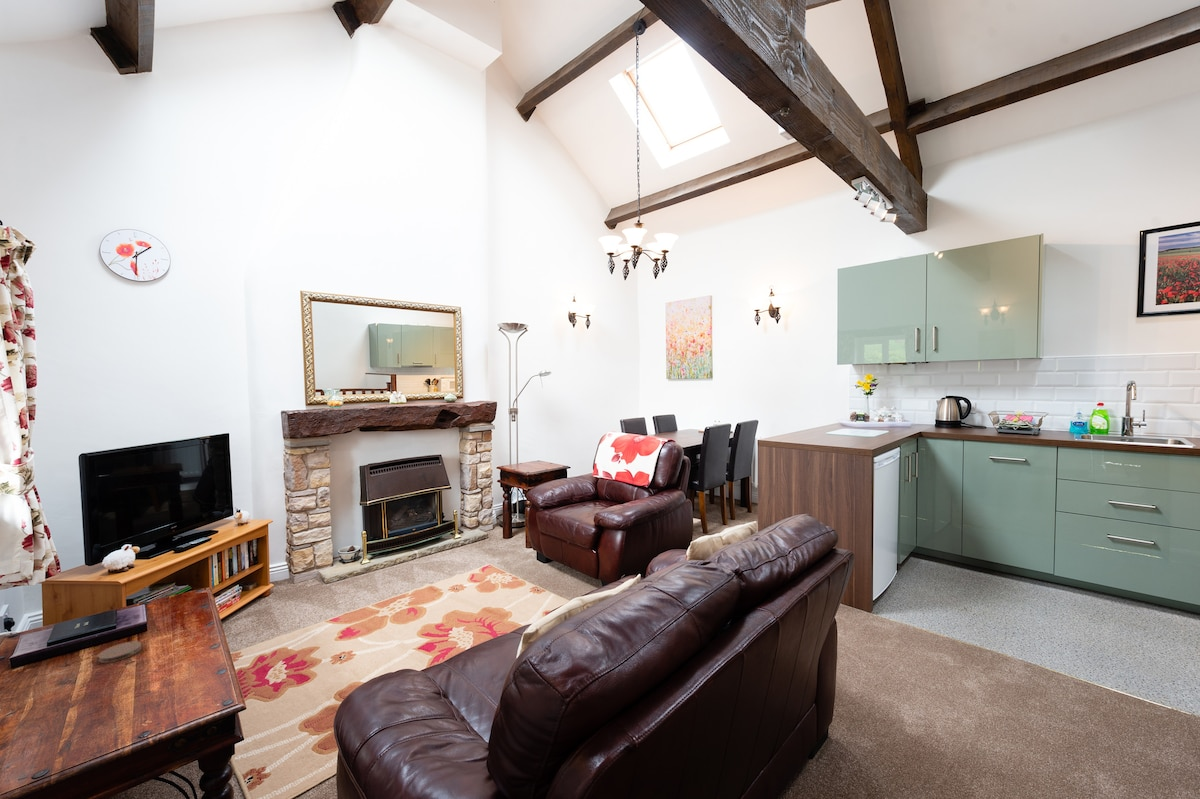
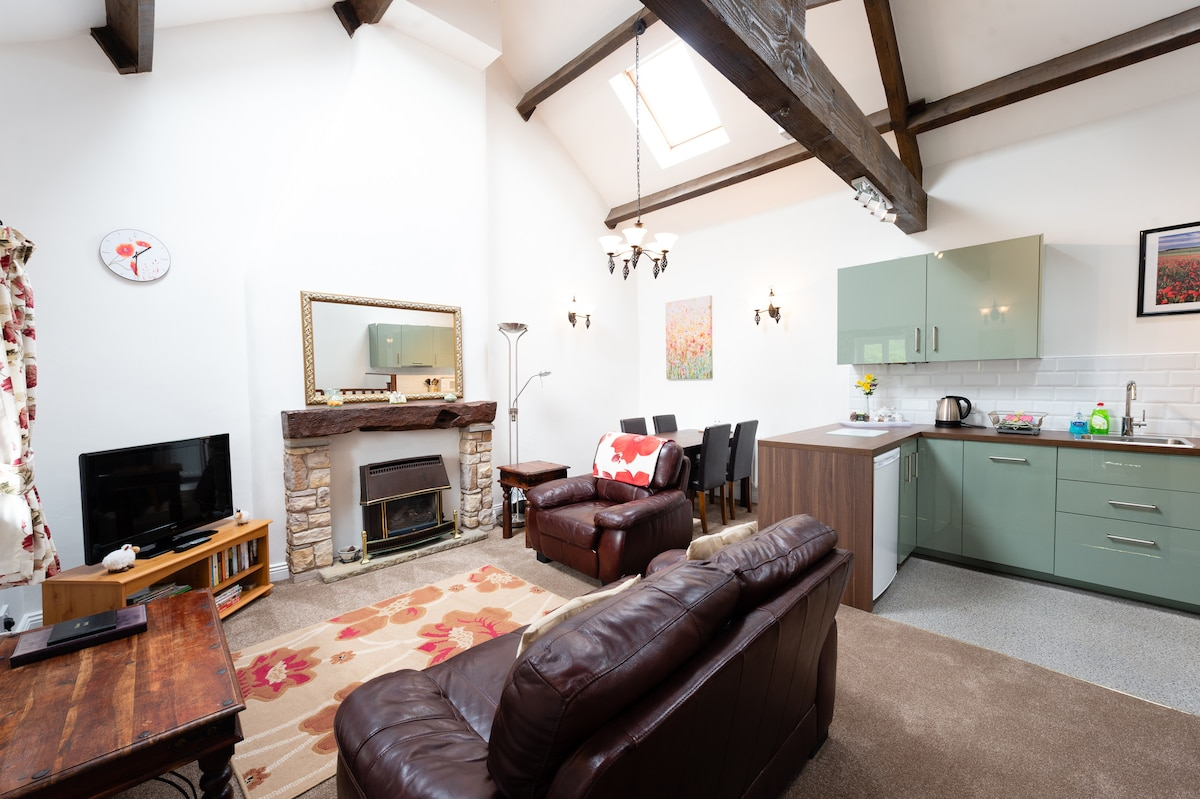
- coaster (120, 651)
